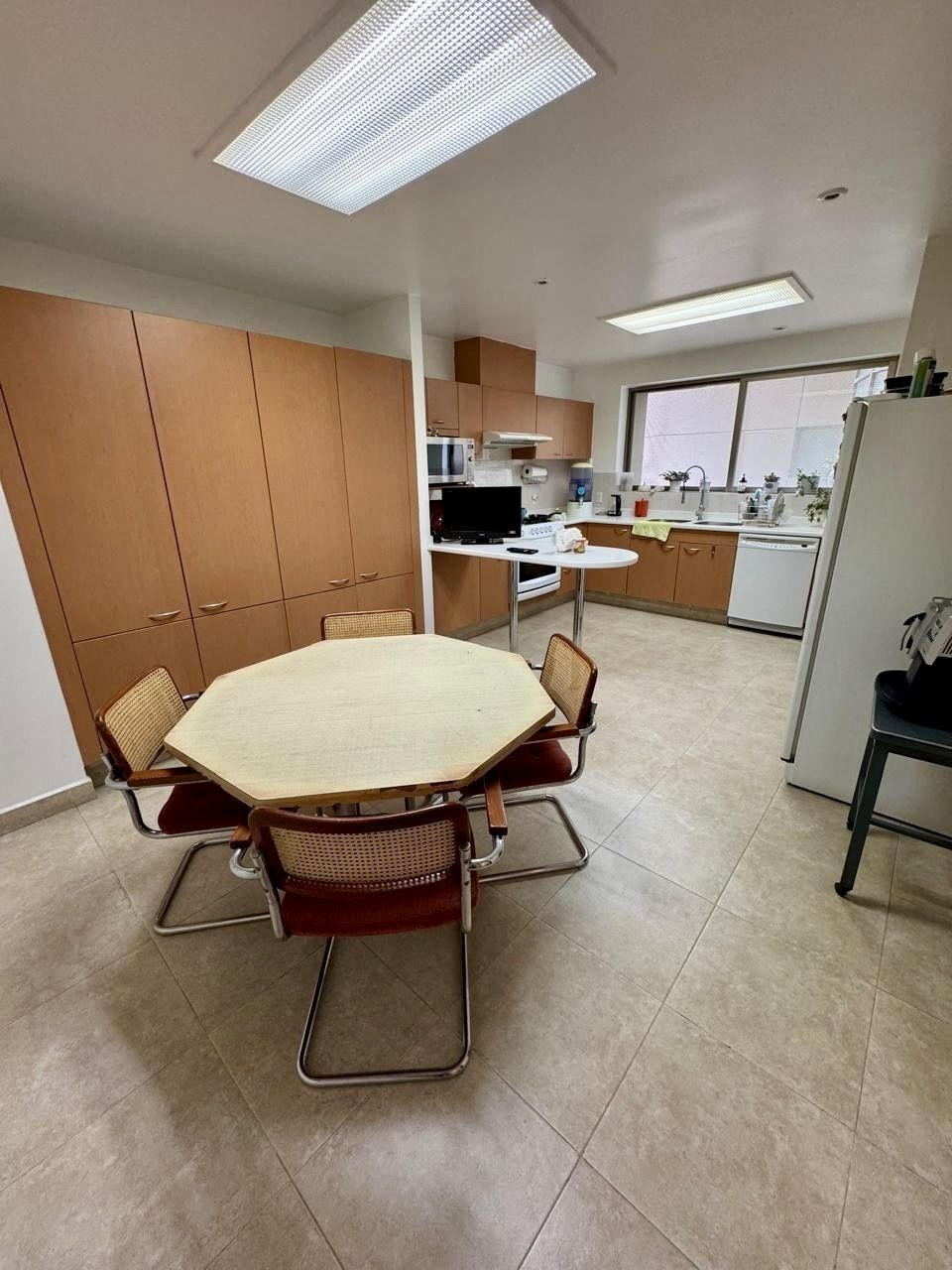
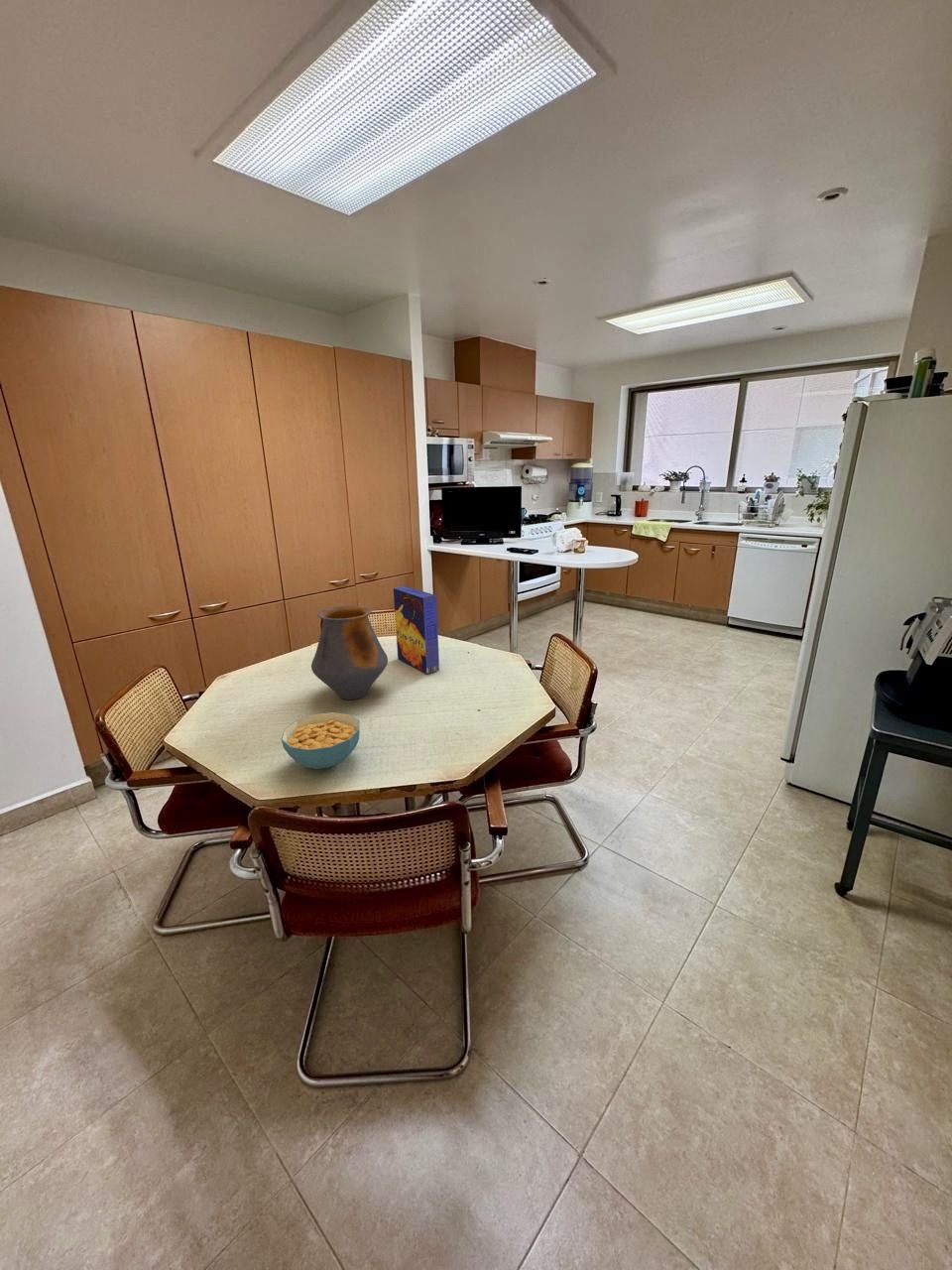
+ cereal bowl (323, 745)
+ vase (349, 654)
+ cereal box (416, 628)
